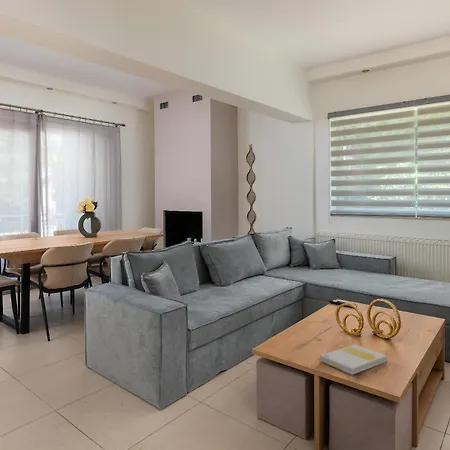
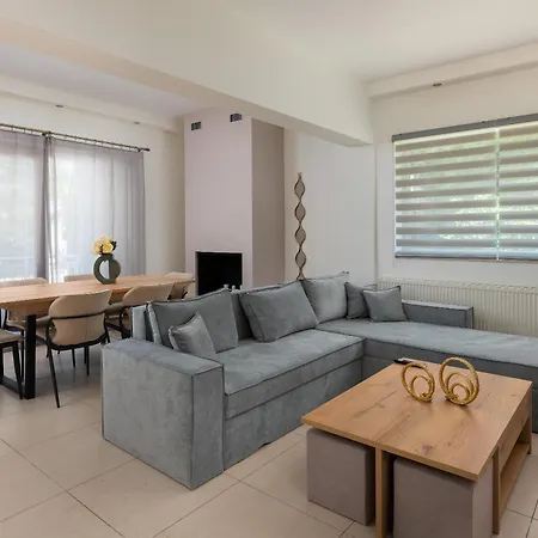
- book (353, 358)
